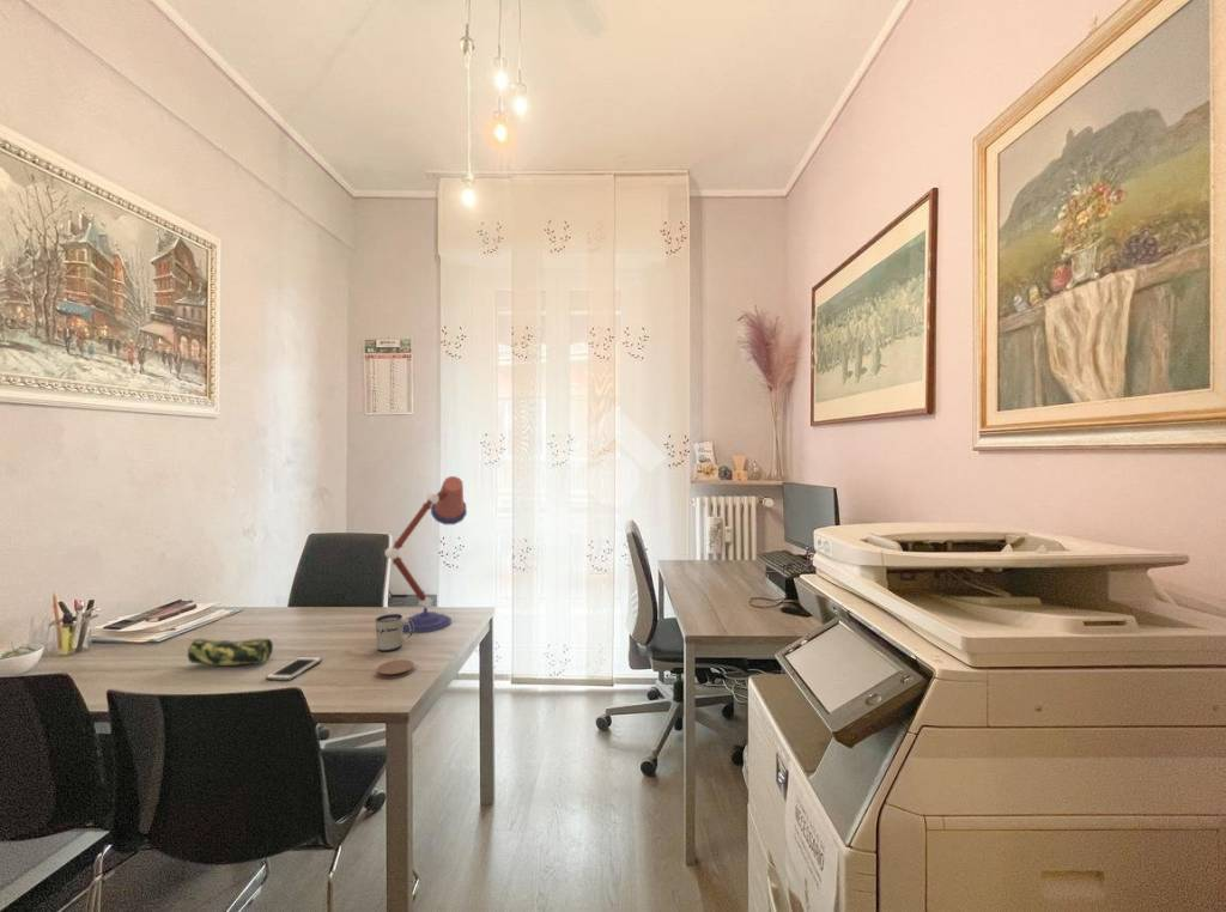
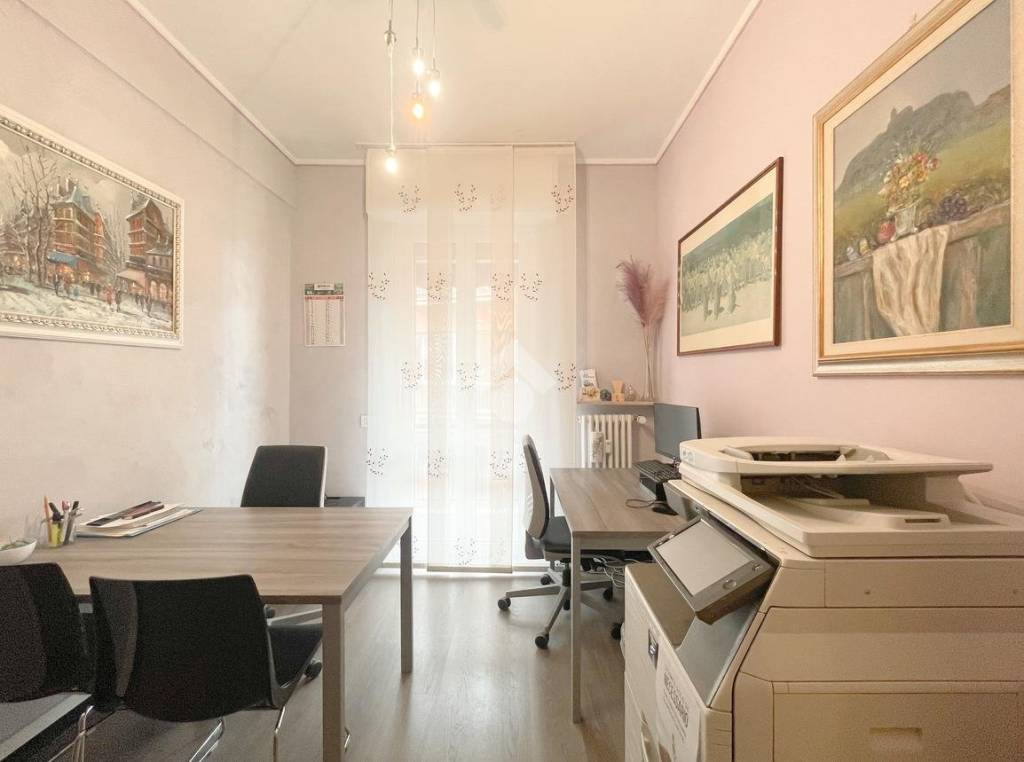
- pencil case (229, 651)
- desk lamp (409, 534)
- mug (394, 632)
- coaster (395, 668)
- cell phone (295, 668)
